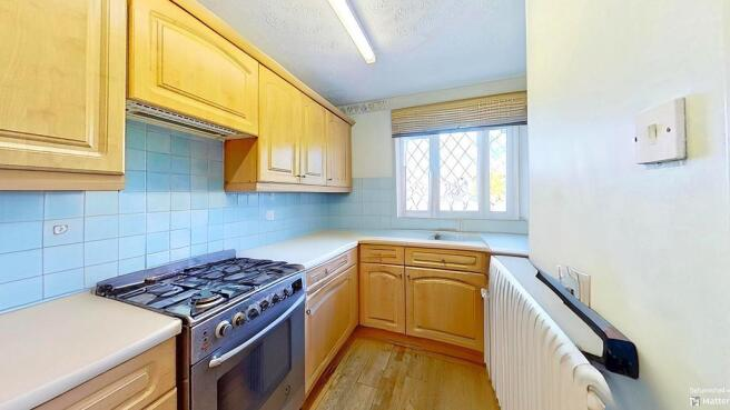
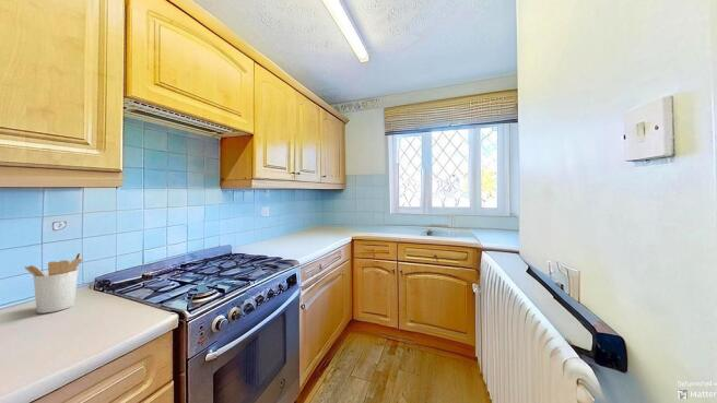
+ utensil holder (59, 282)
